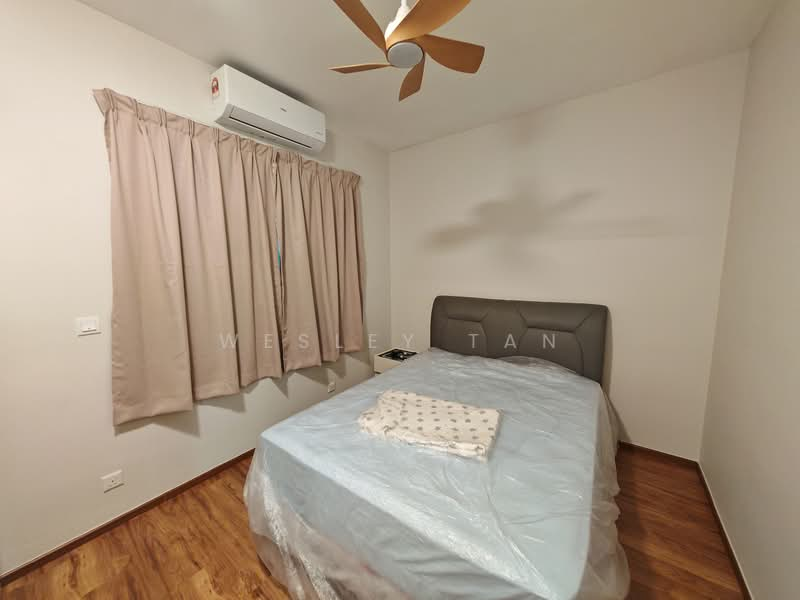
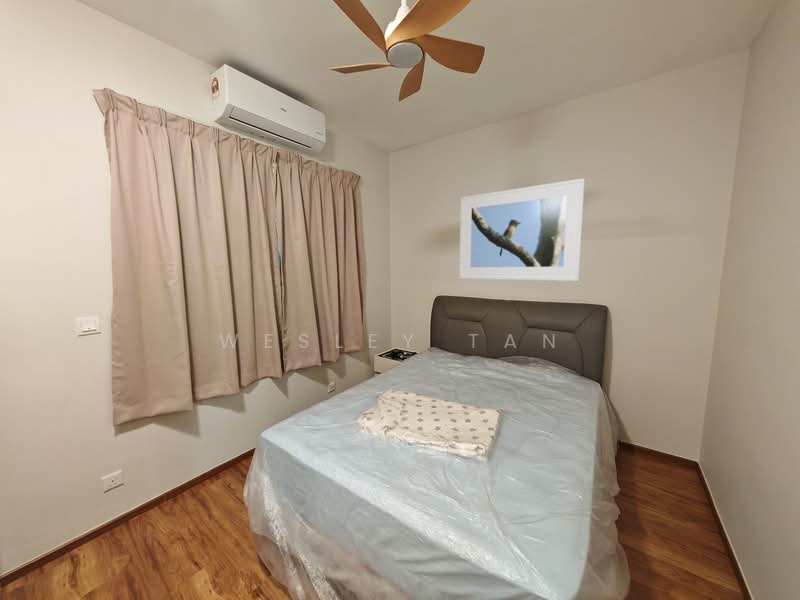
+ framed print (514, 235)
